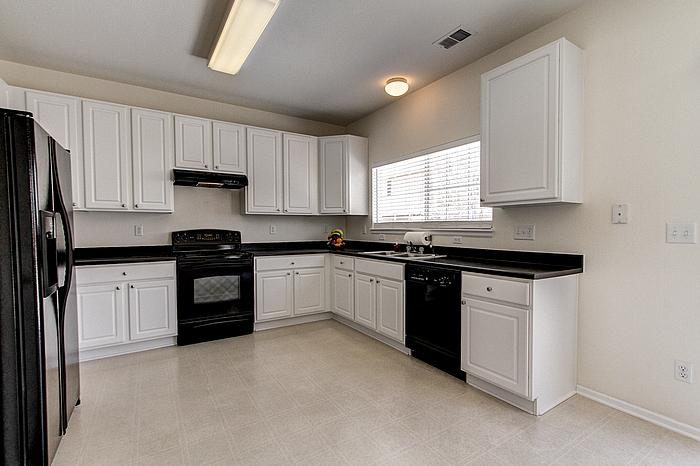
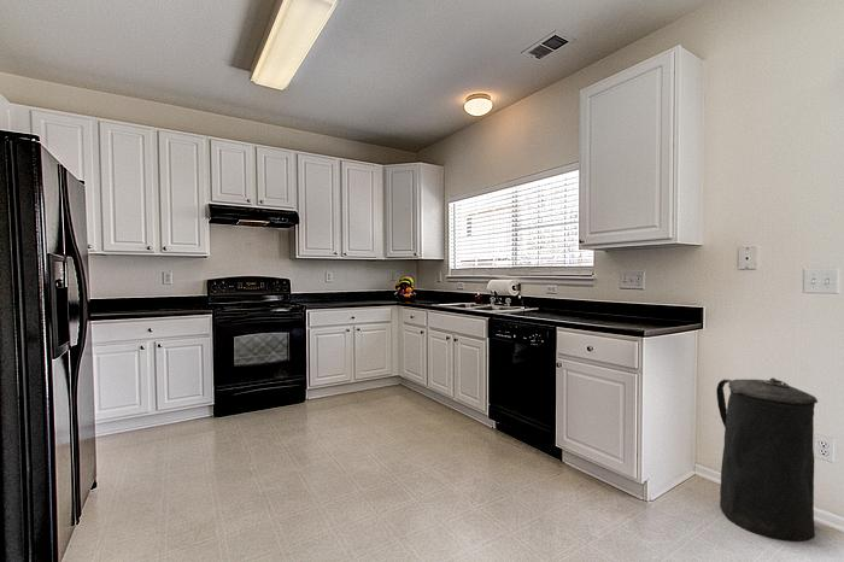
+ trash can (757, 445)
